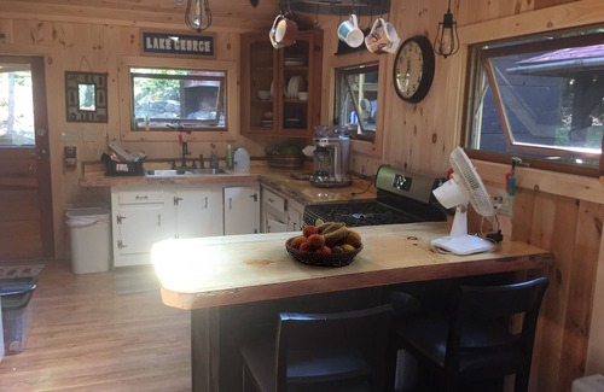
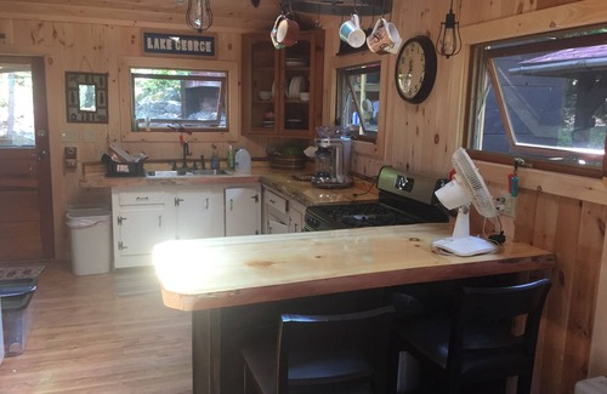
- fruit bowl (323, 239)
